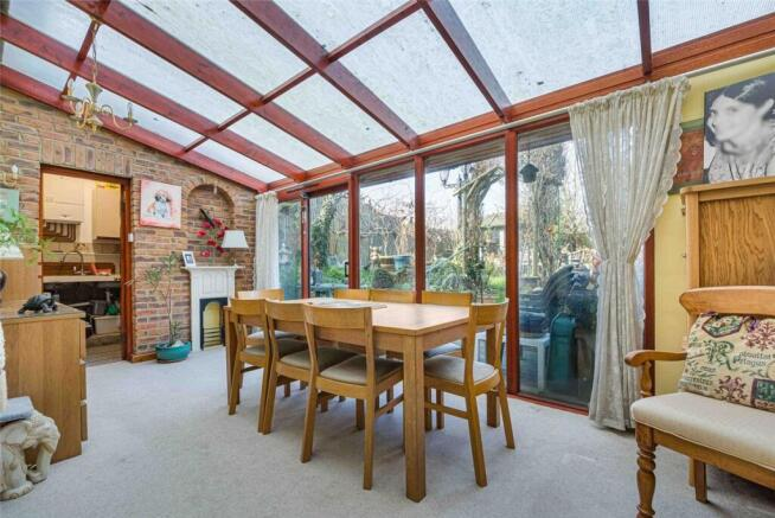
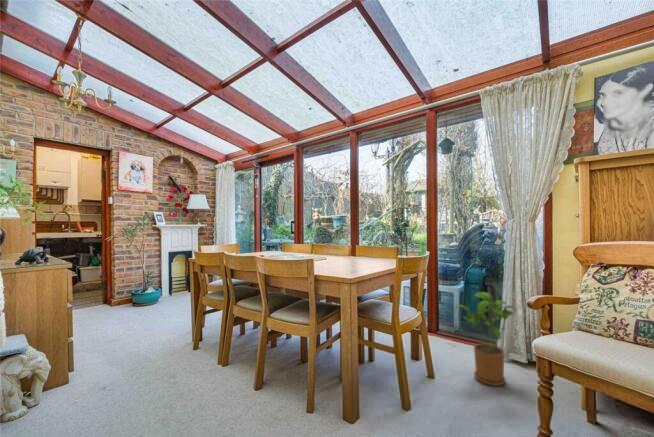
+ house plant (483, 335)
